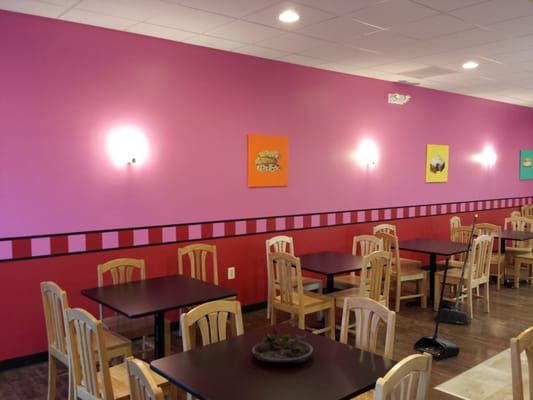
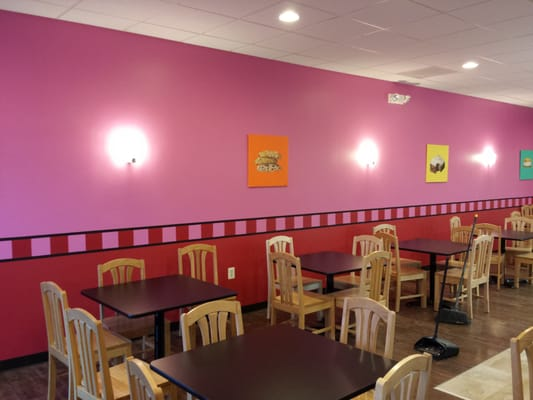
- succulent planter (282, 344)
